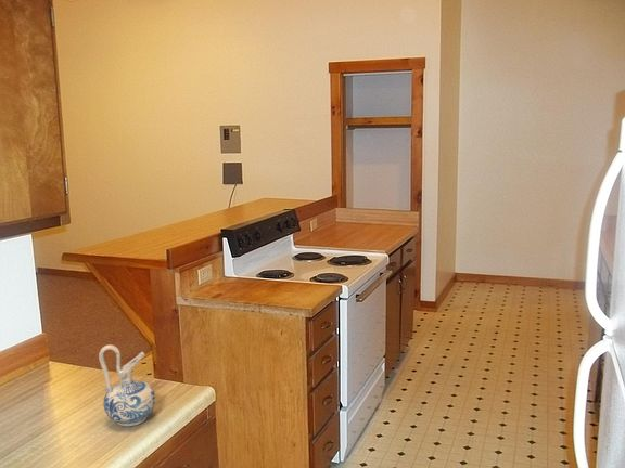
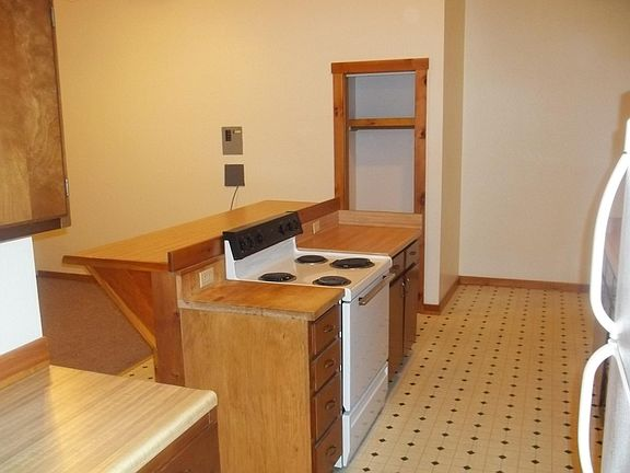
- ceramic pitcher (127, 381)
